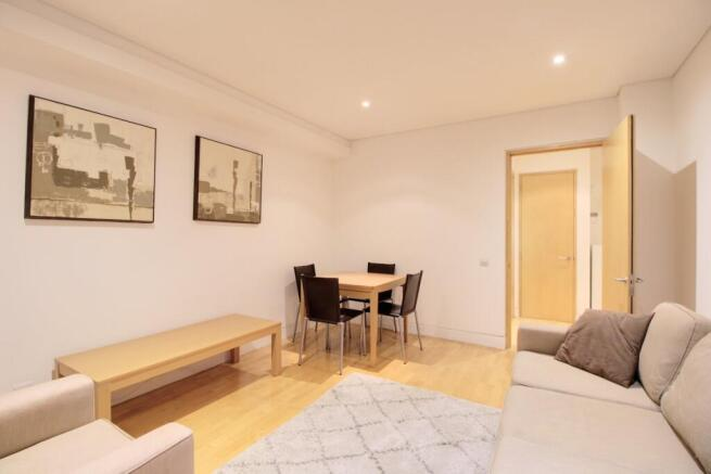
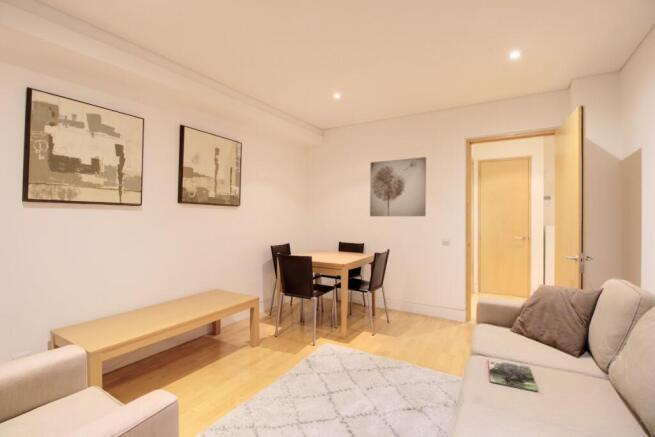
+ magazine (510, 373)
+ wall art (396, 188)
